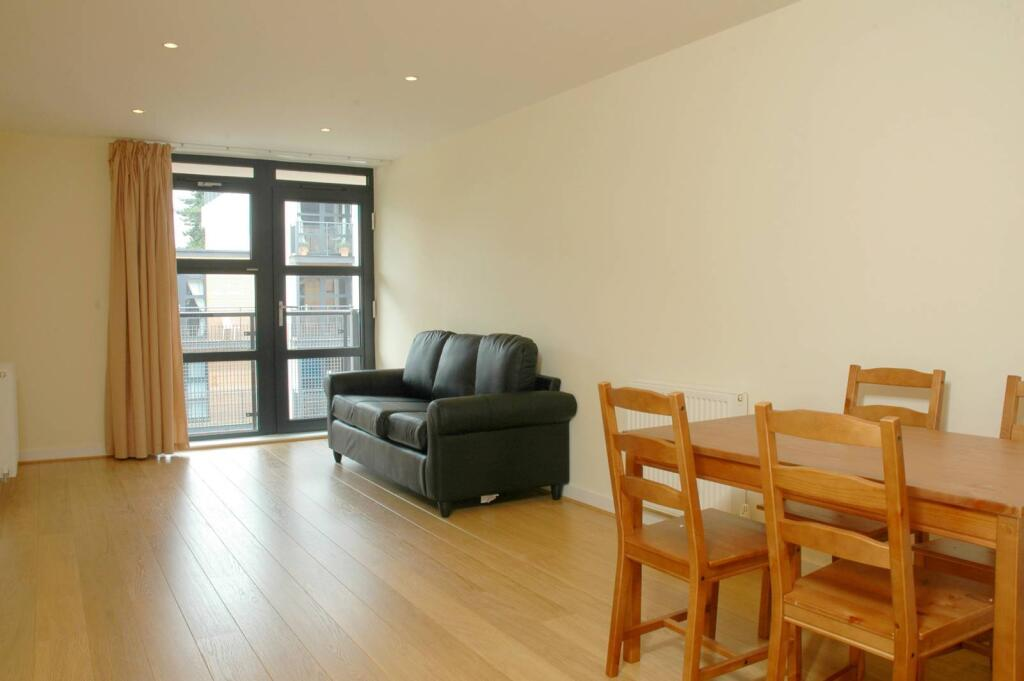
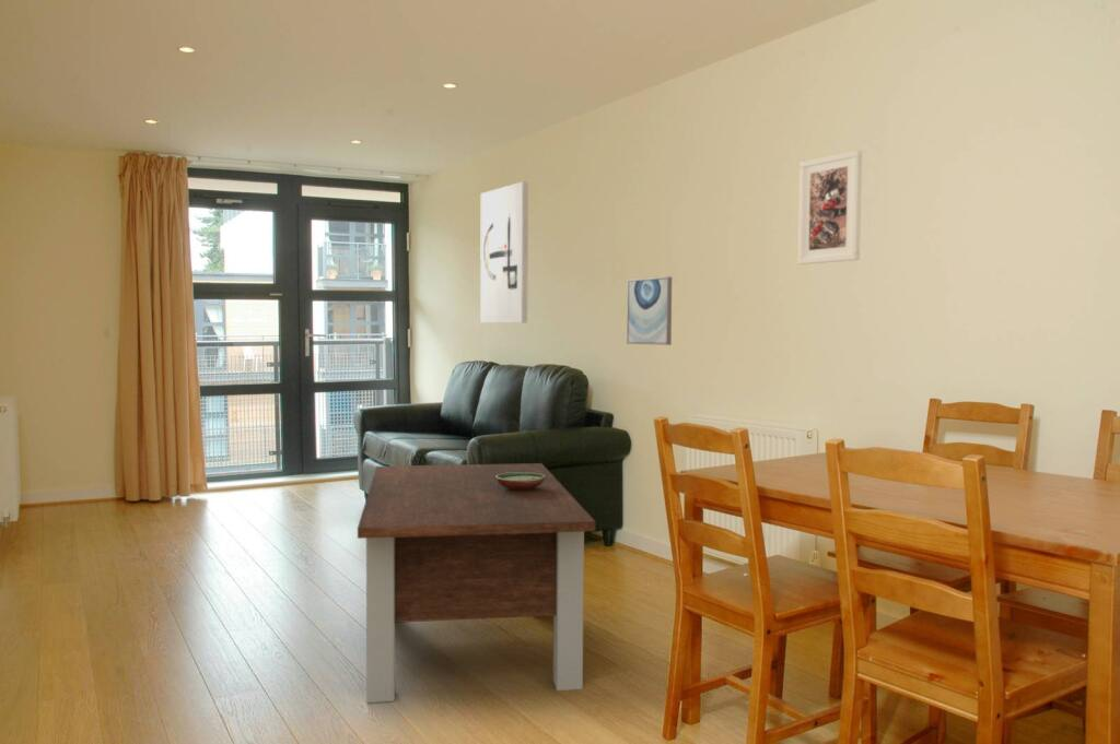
+ wall art (648, 311)
+ wall art (503, 256)
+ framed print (828, 209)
+ decorative bowl (520, 481)
+ coffee table (467, 568)
